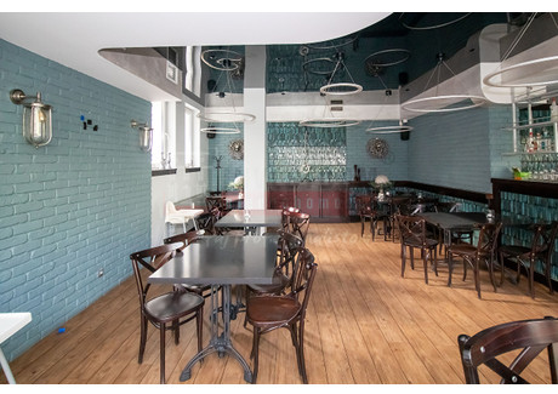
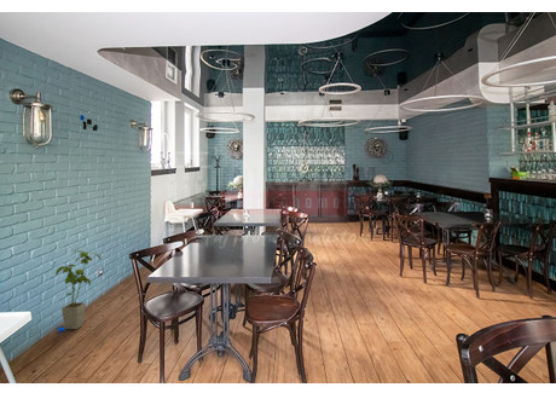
+ house plant (79, 288)
